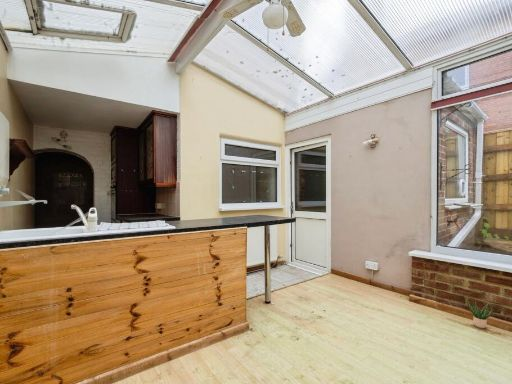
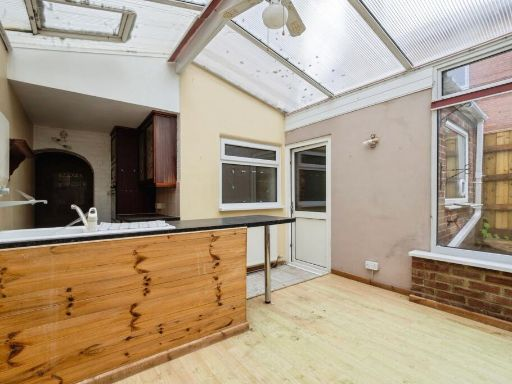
- potted plant (479, 311)
